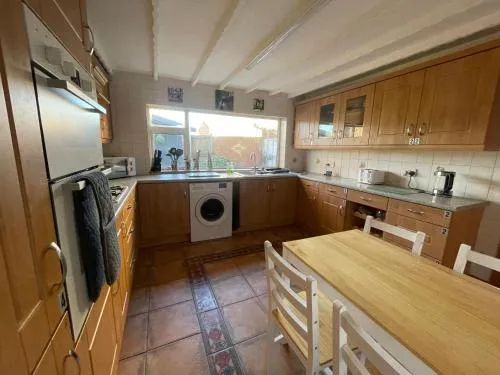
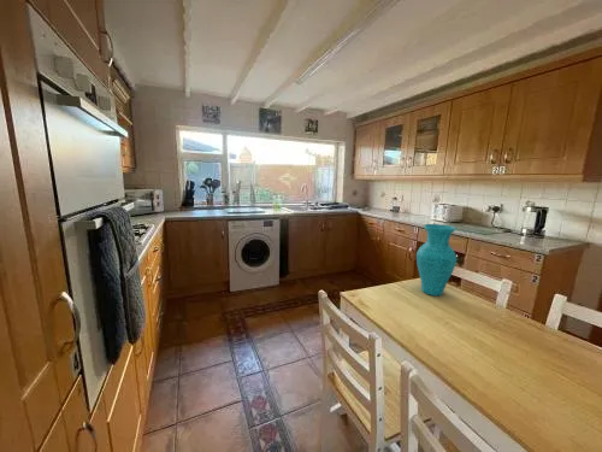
+ vase (435, 259)
